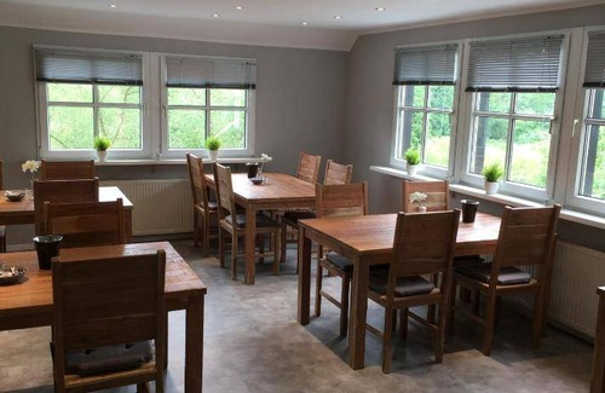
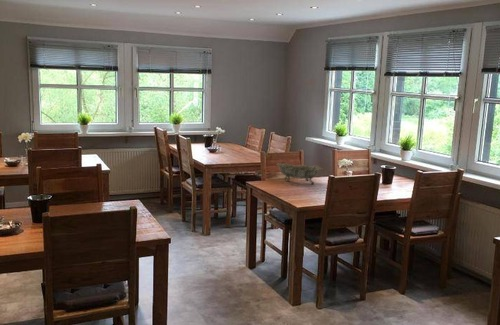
+ decorative bowl (298, 173)
